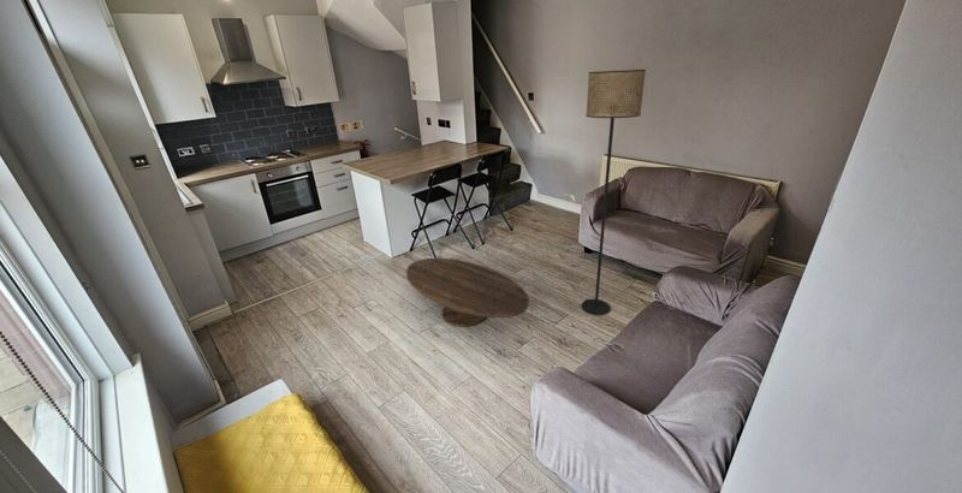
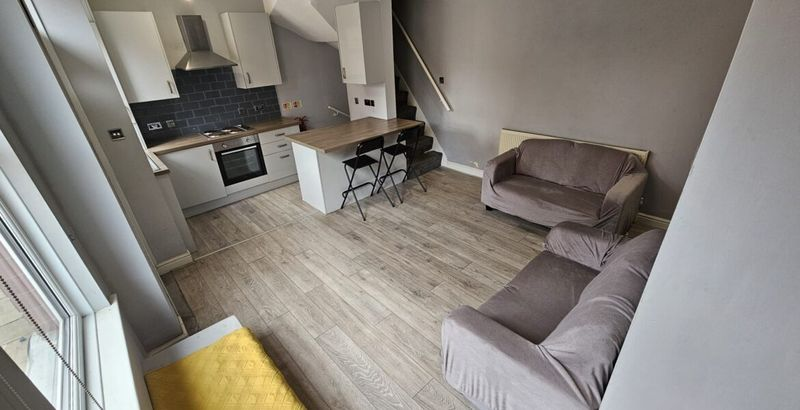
- coffee table (463, 298)
- floor lamp (605, 203)
